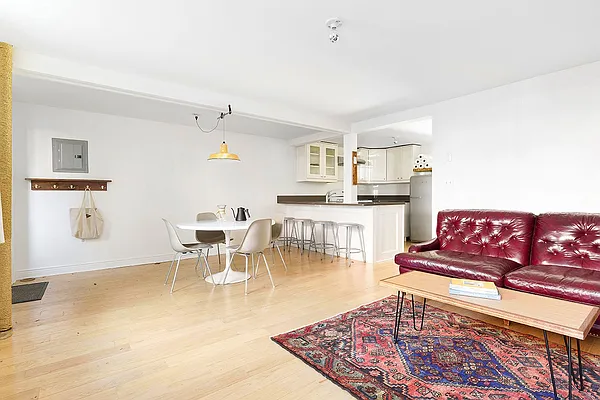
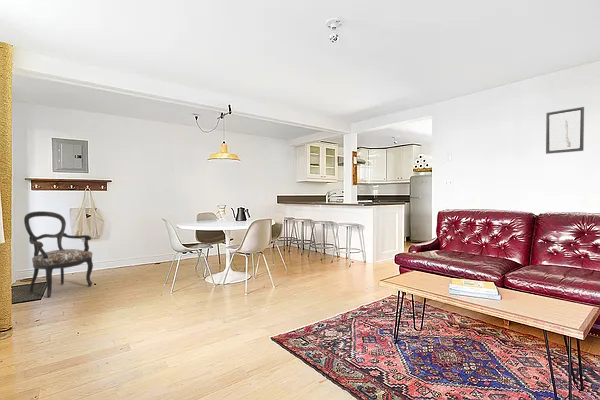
+ wall art (564, 131)
+ armchair (56, 250)
